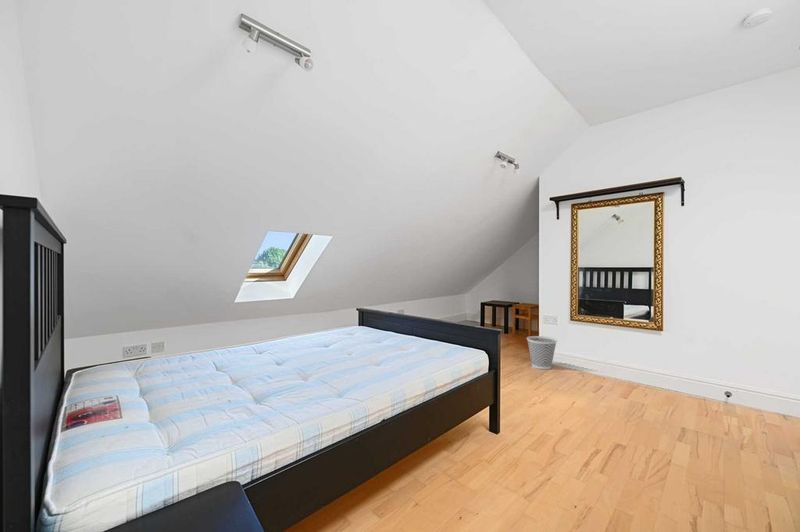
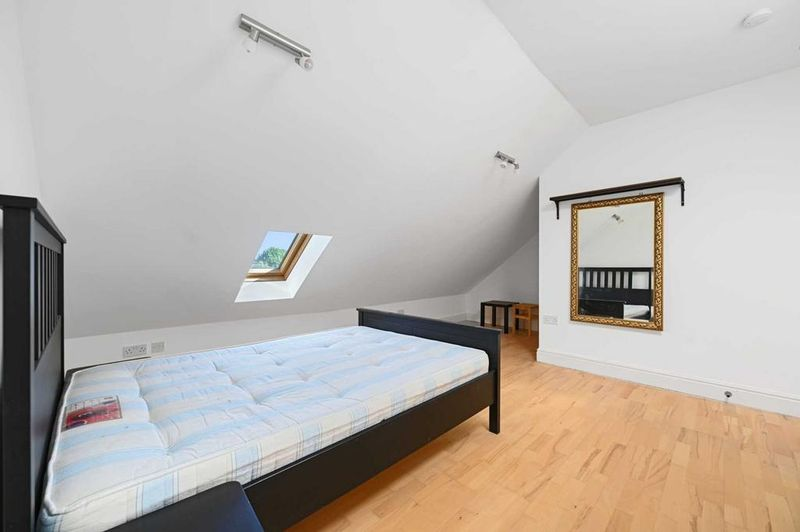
- wastebasket (541, 352)
